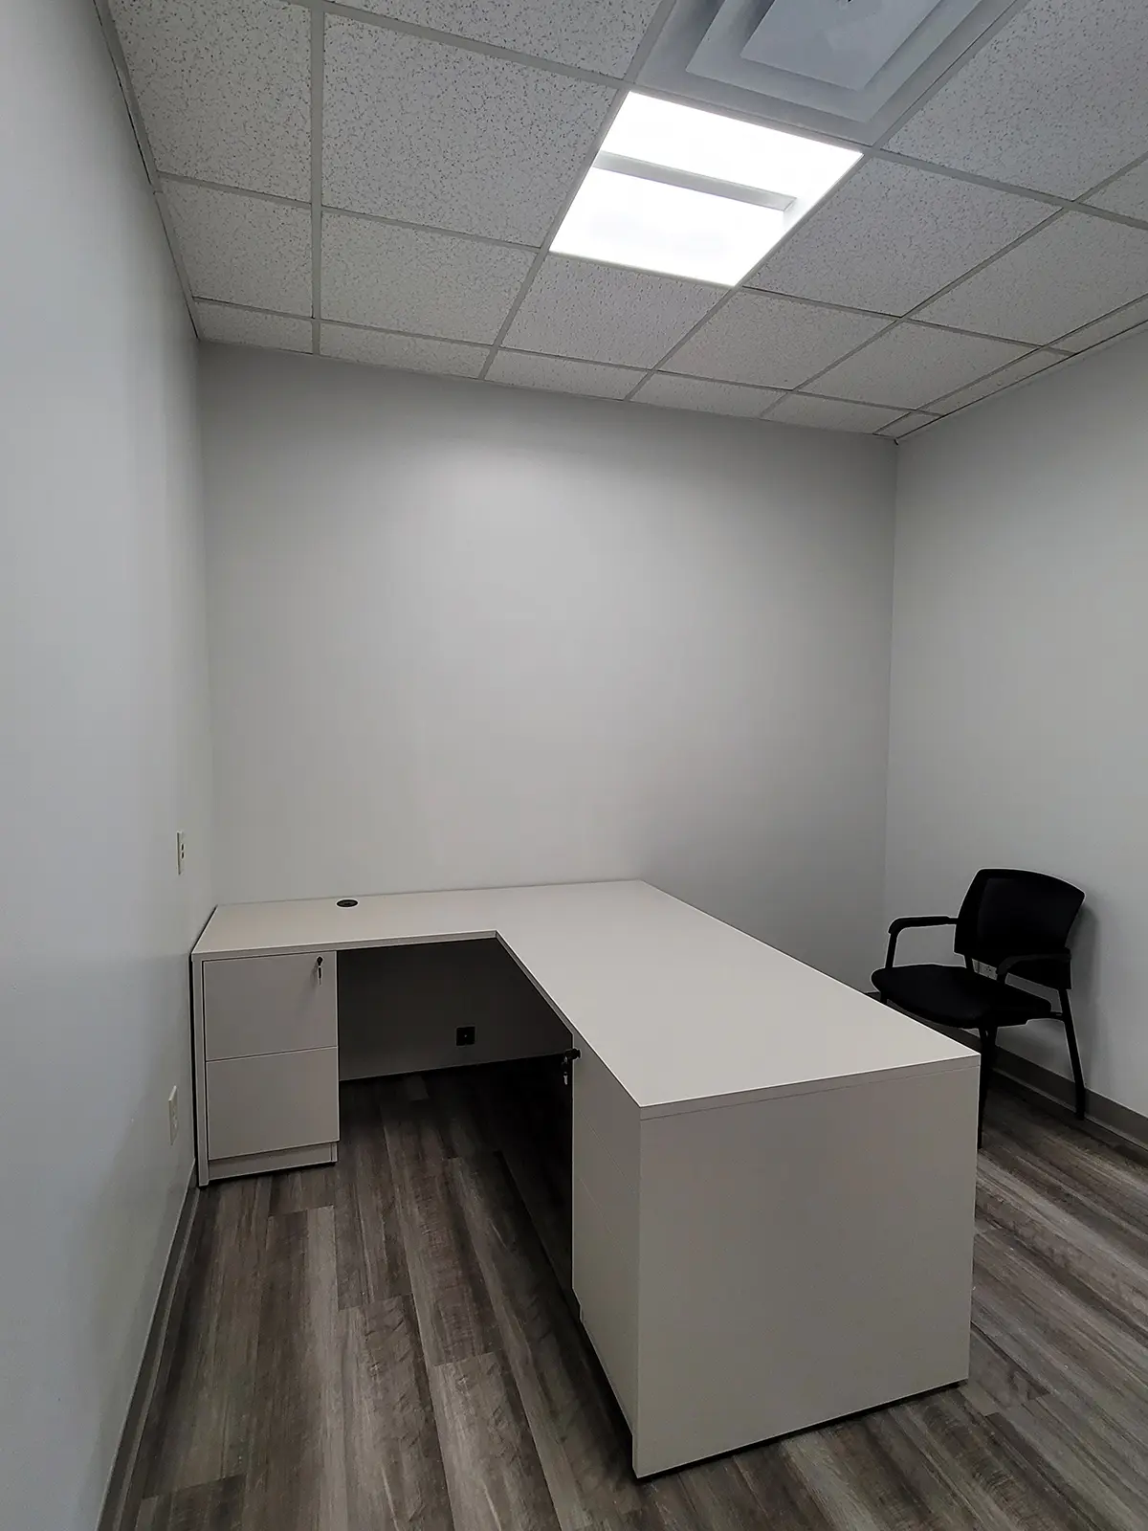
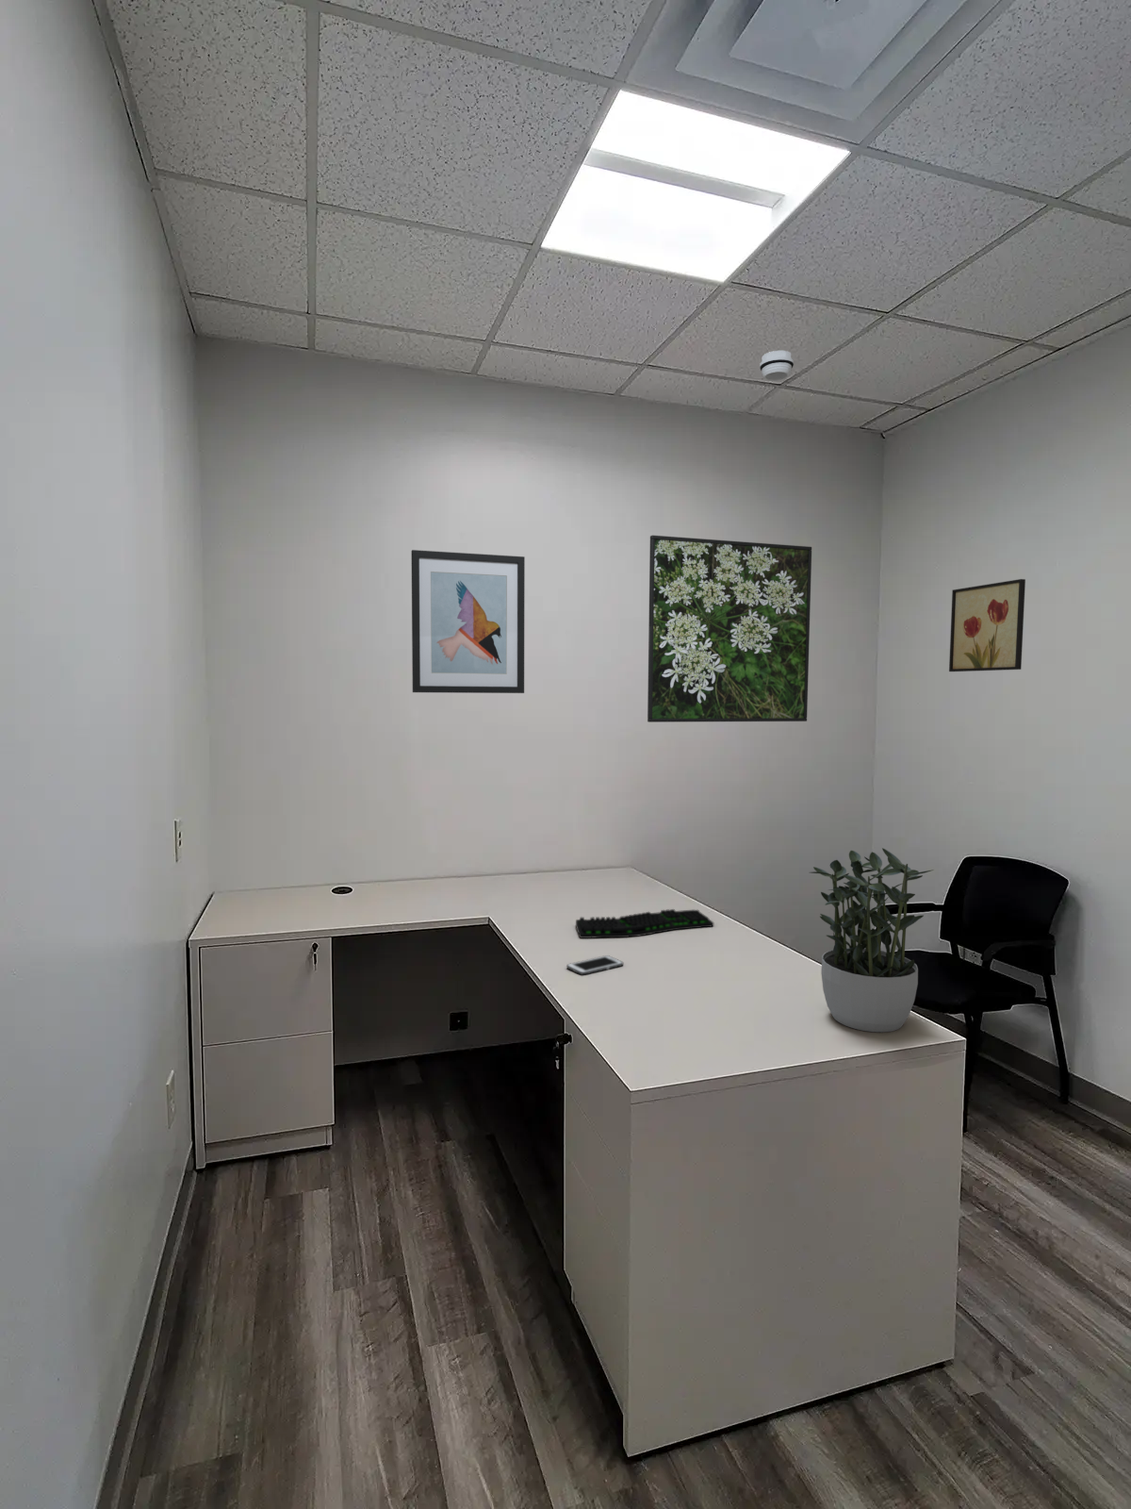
+ cell phone (595, 965)
+ keyboard (642, 921)
+ potted plant (864, 933)
+ wall art (986, 627)
+ smoke detector (777, 366)
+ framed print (732, 632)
+ wall art (468, 624)
